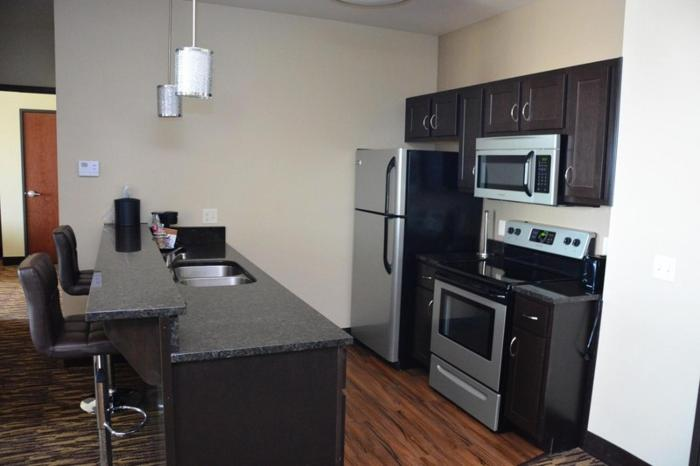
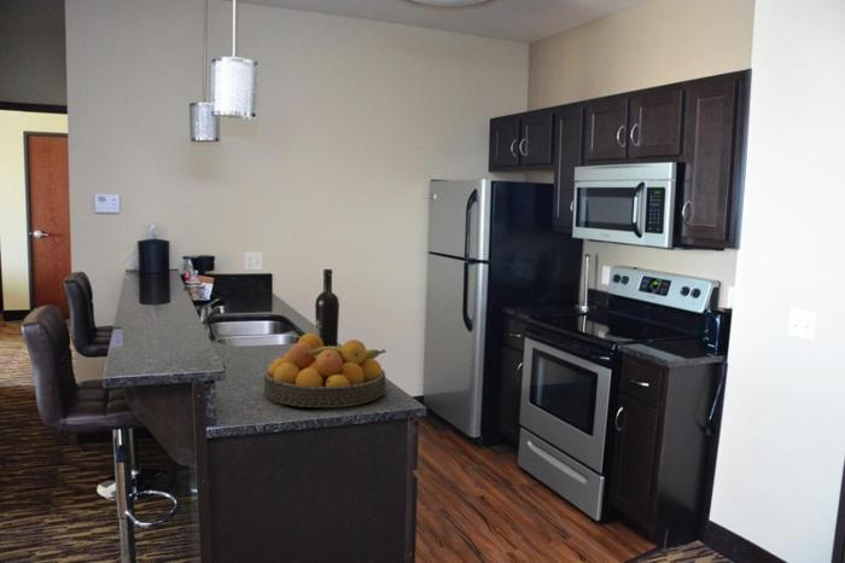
+ wine bottle (327, 310)
+ fruit bowl (325, 365)
